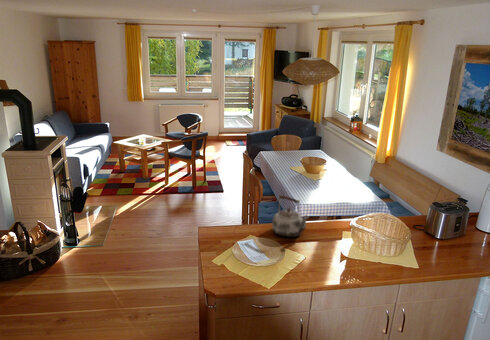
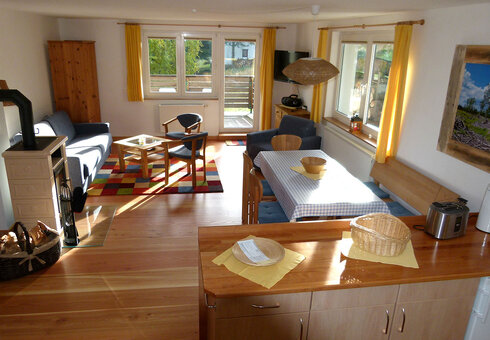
- kettle (291, 215)
